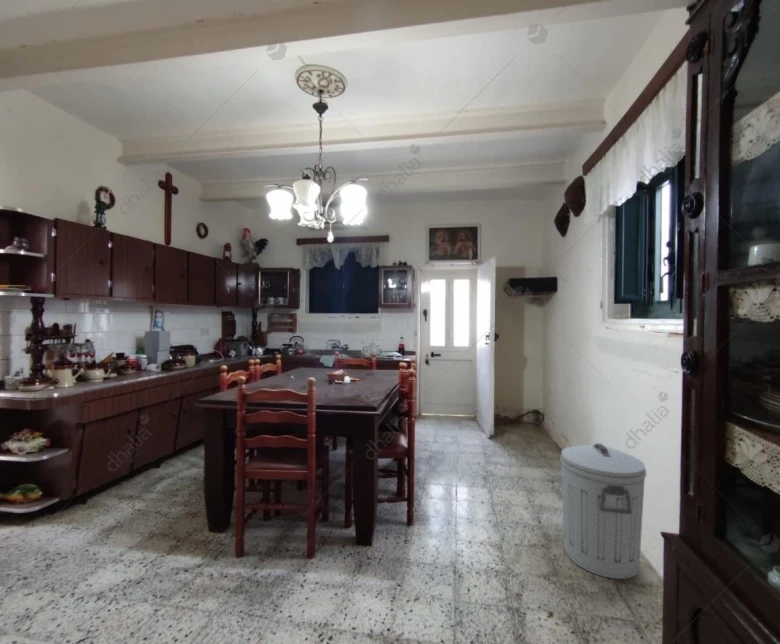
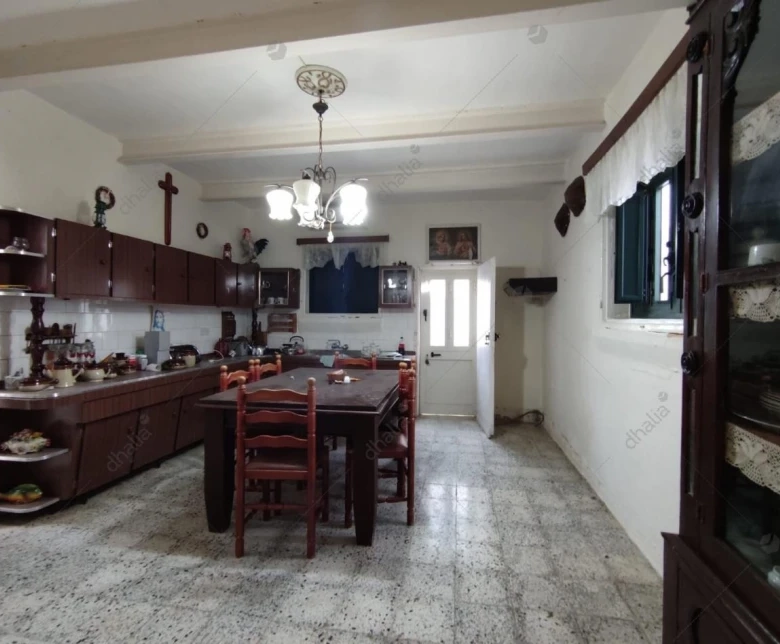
- trash can (600, 501)
